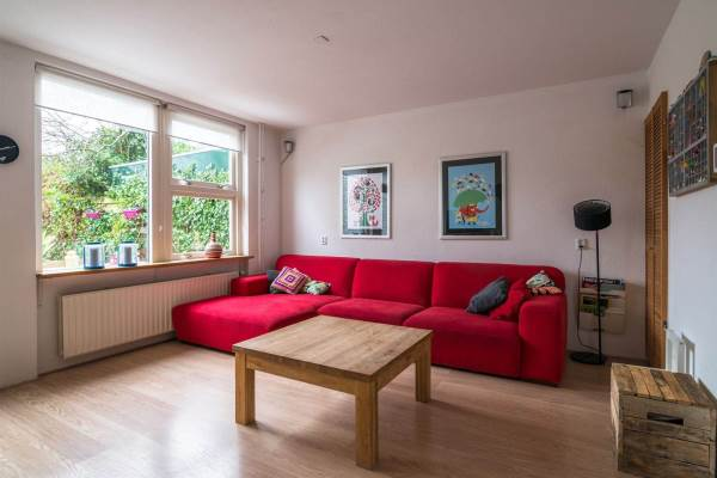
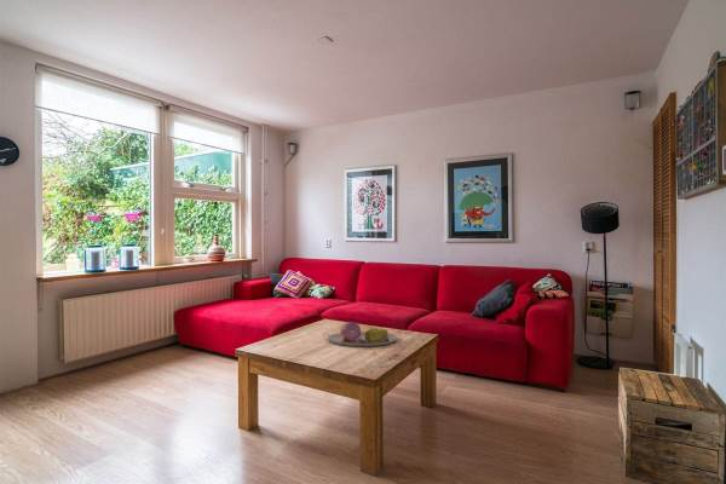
+ serving tray (362, 332)
